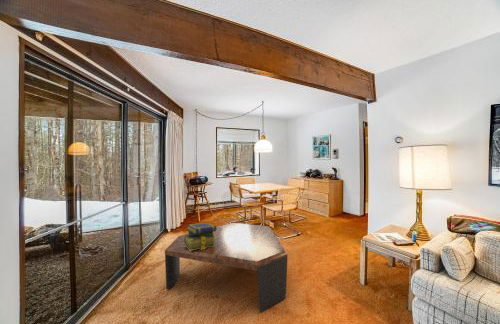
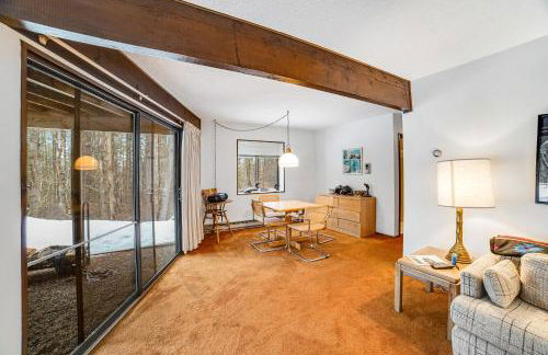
- coffee table (235, 259)
- stack of books (200, 234)
